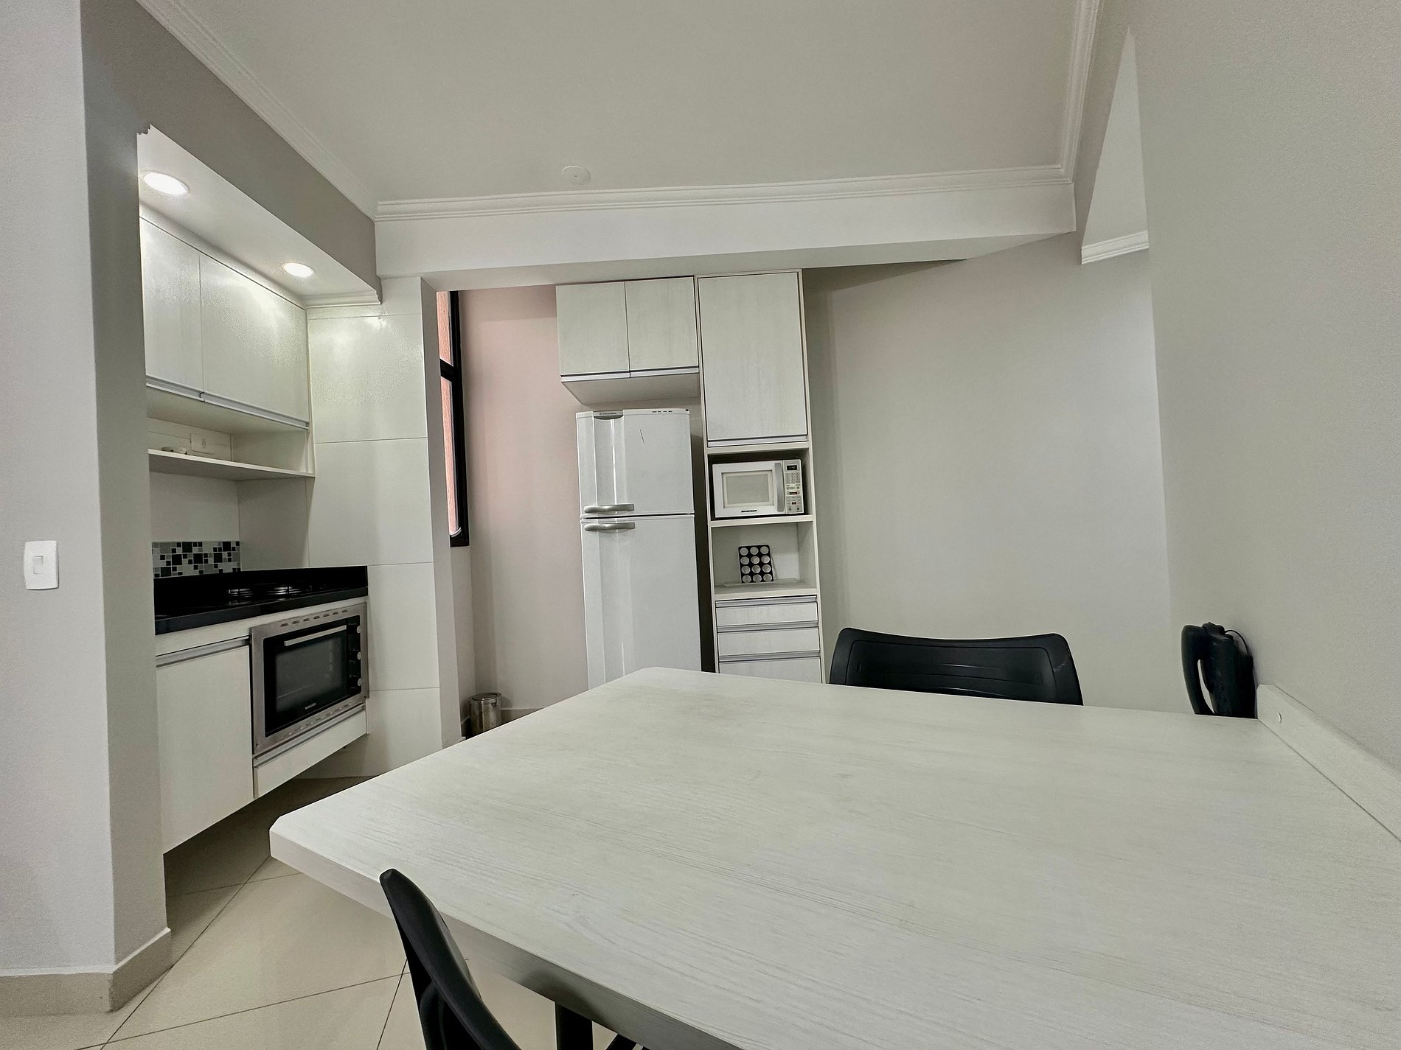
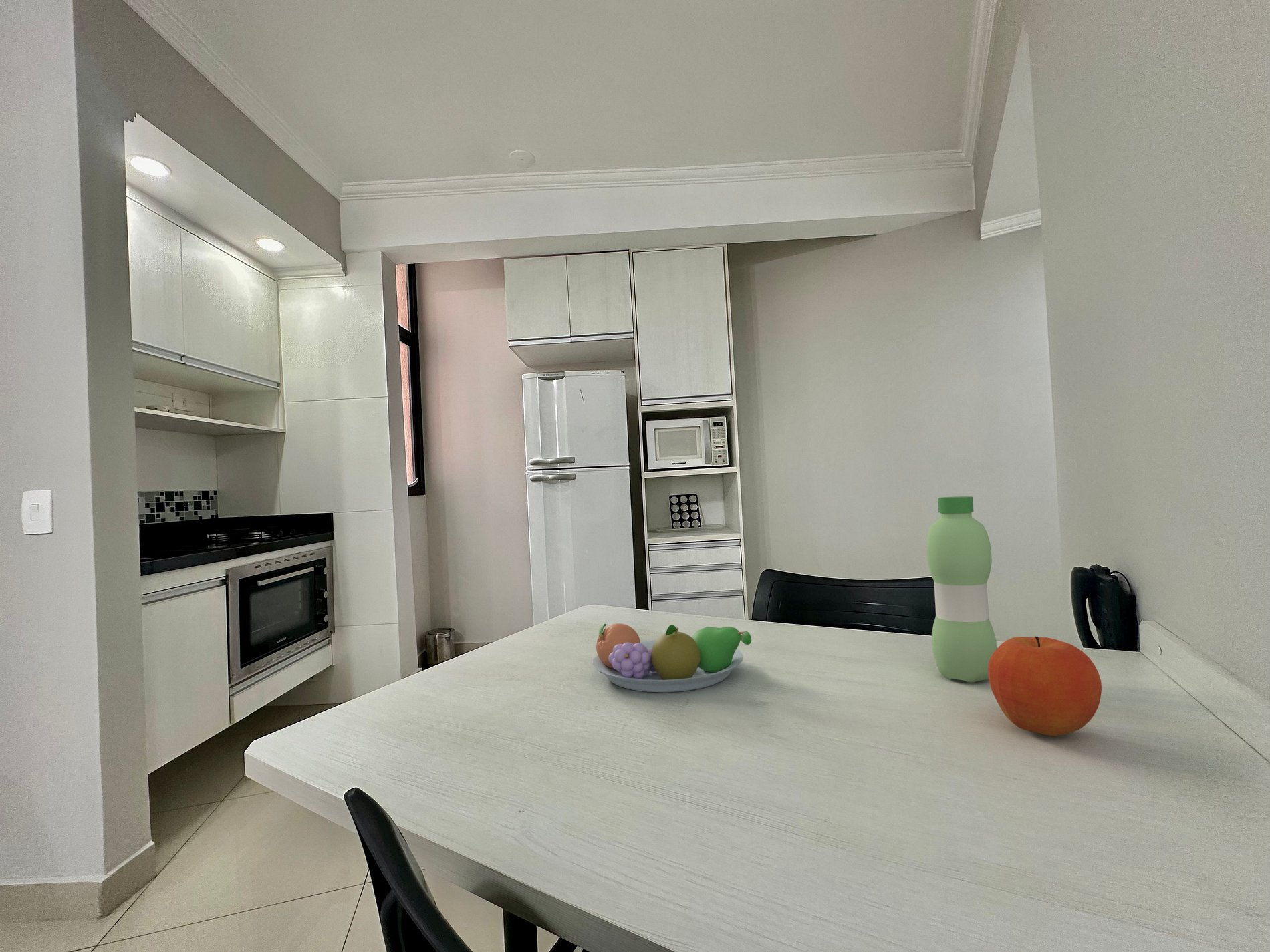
+ water bottle (960, 587)
+ fruit (1043, 683)
+ fruit bowl (671, 643)
